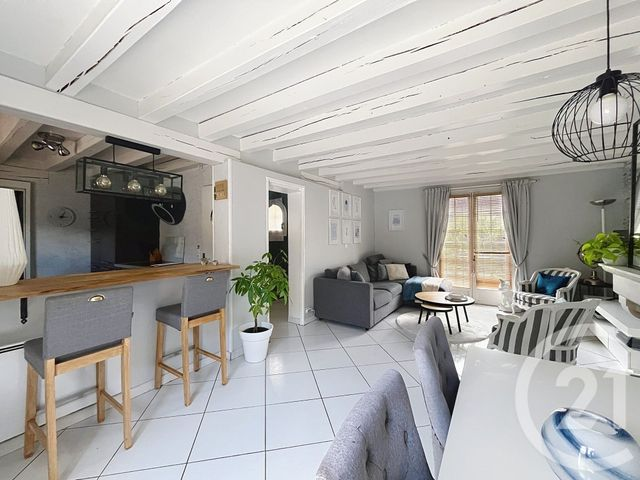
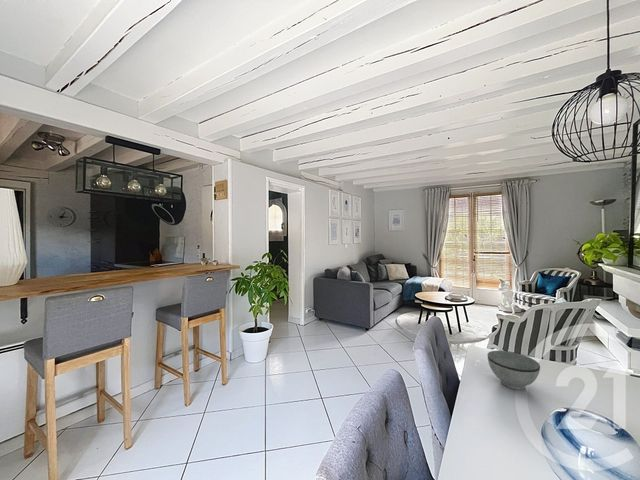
+ bowl (512, 371)
